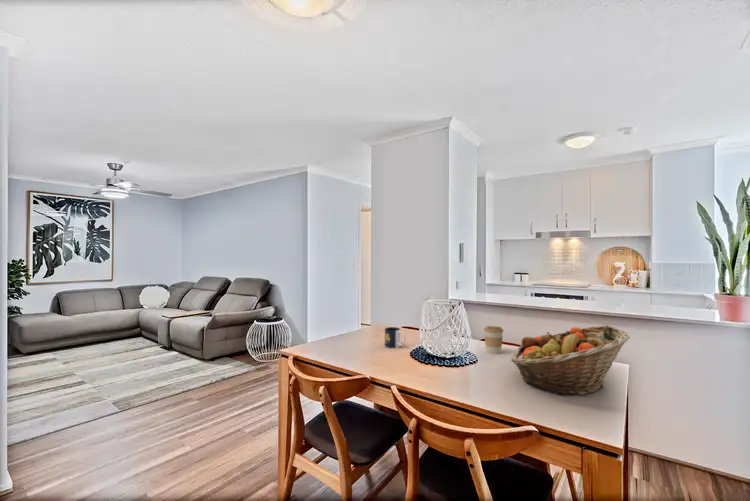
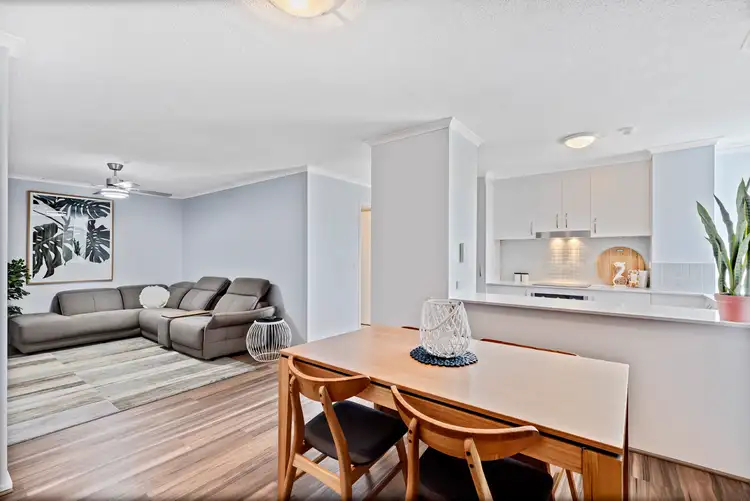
- mug (395, 337)
- coffee cup (493, 338)
- fruit basket (566, 353)
